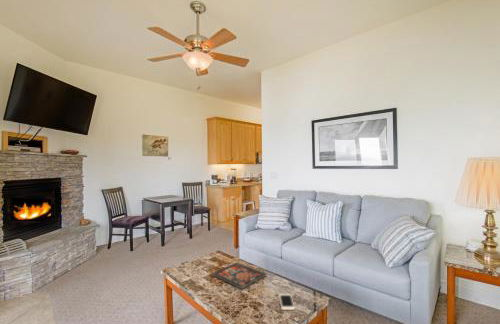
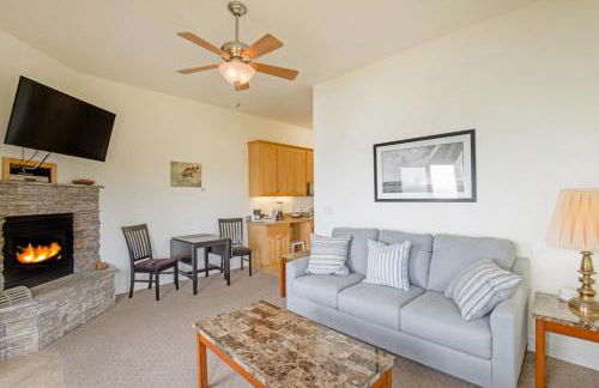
- board game (239, 274)
- cell phone (286, 301)
